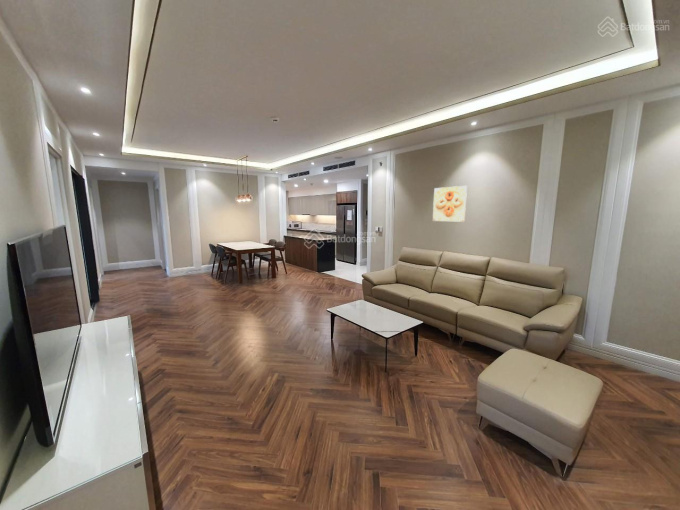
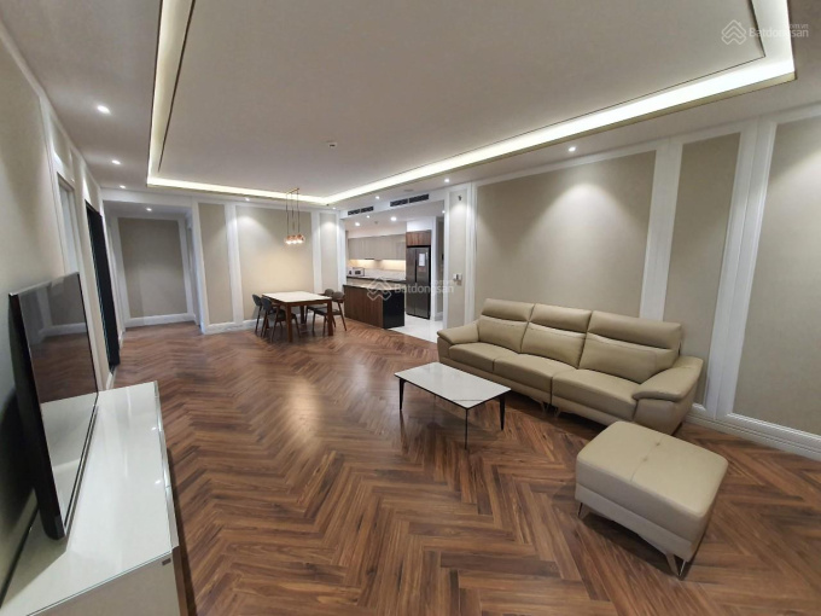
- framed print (448, 204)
